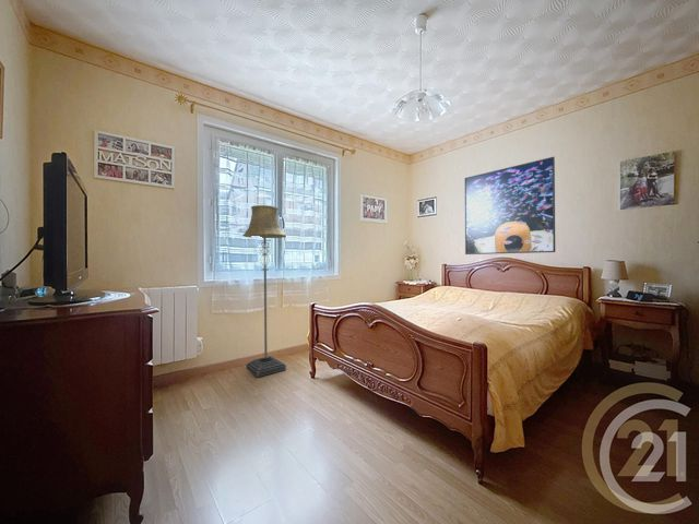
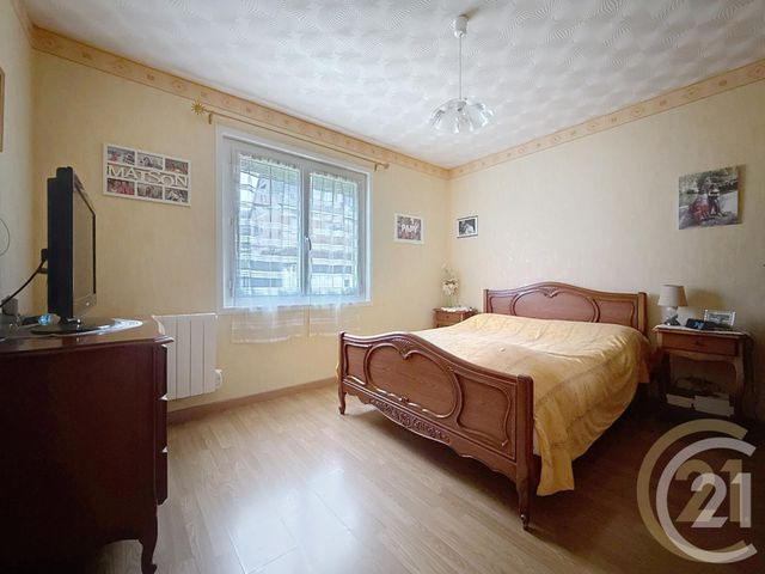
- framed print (505, 211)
- floor lamp (265, 288)
